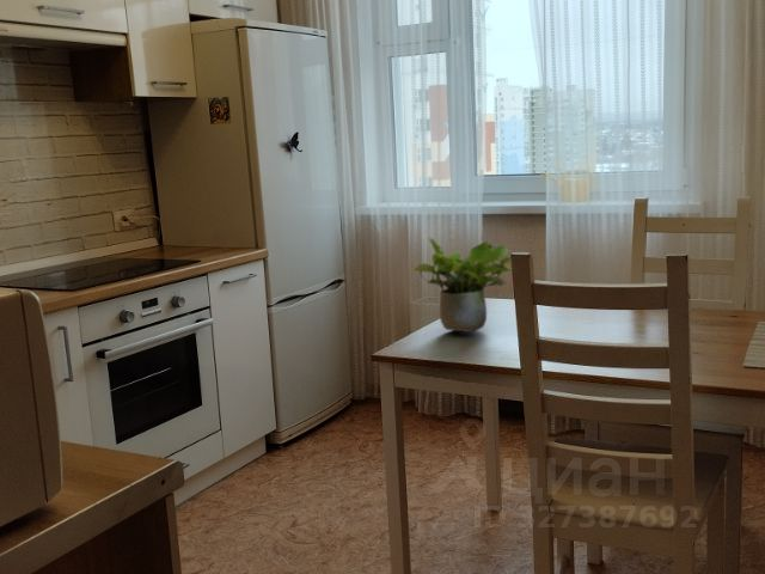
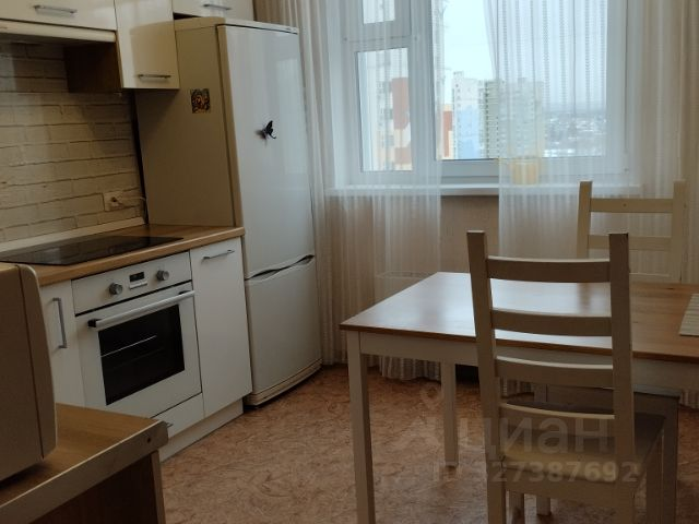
- potted plant (466, 285)
